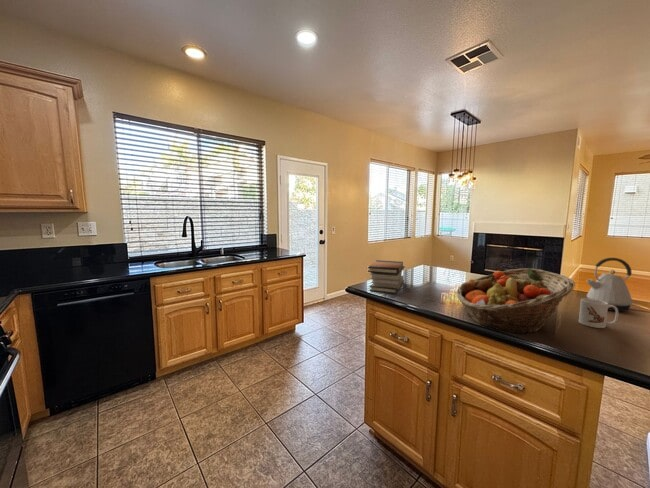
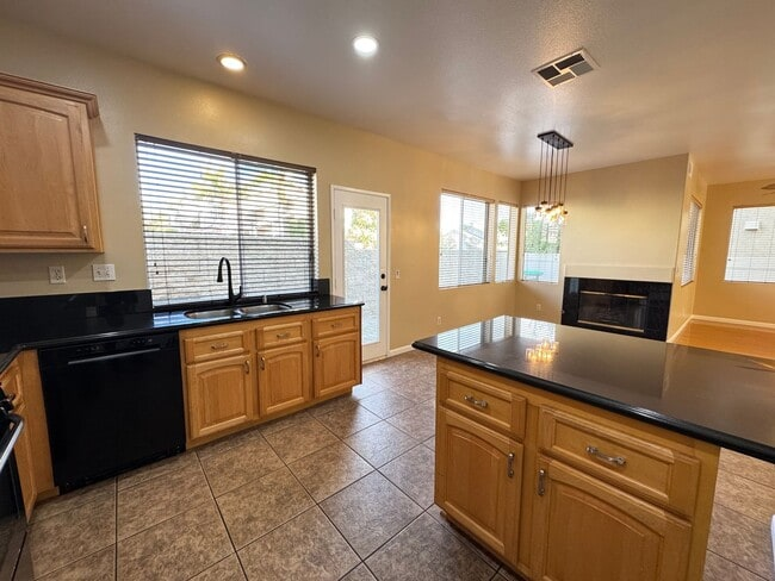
- book stack (386, 275)
- kettle (609, 282)
- fruit basket (508, 295)
- mug (598, 313)
